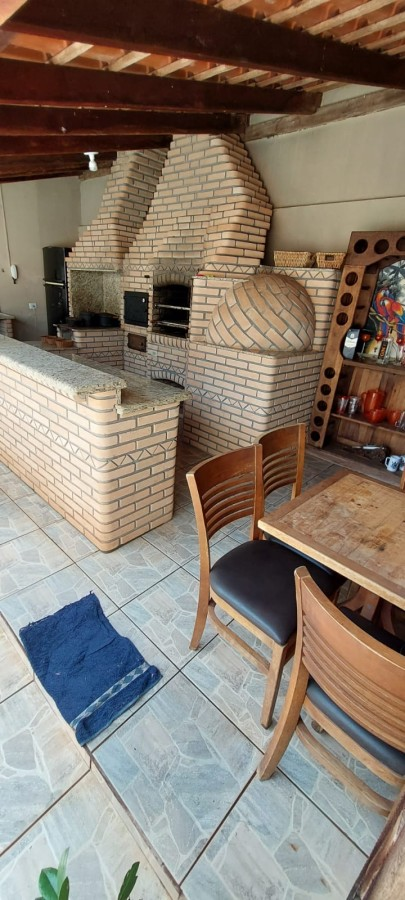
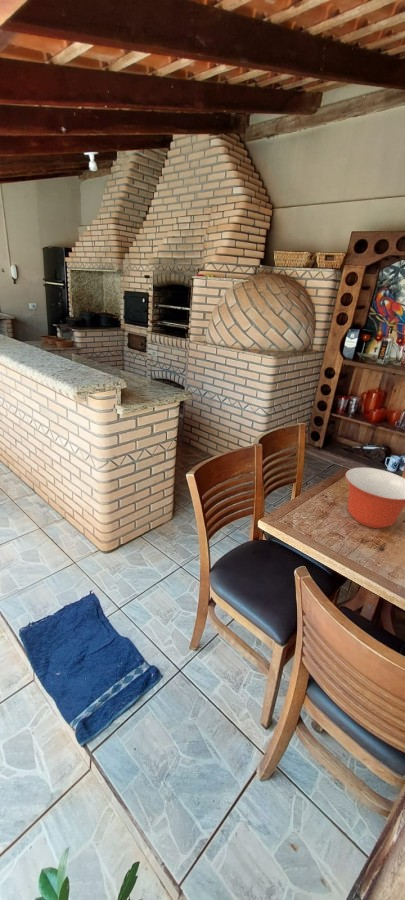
+ mixing bowl (375, 500)
